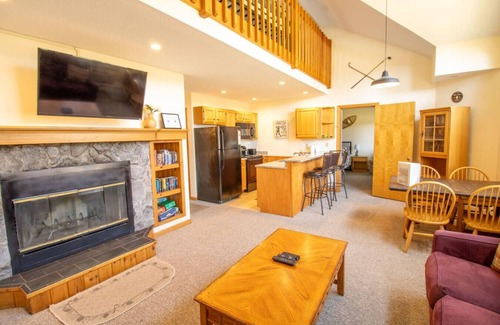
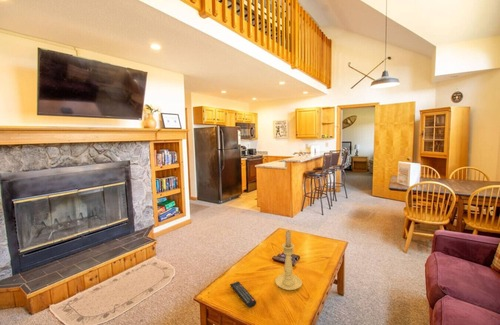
+ candle holder (288, 256)
+ remote control (242, 293)
